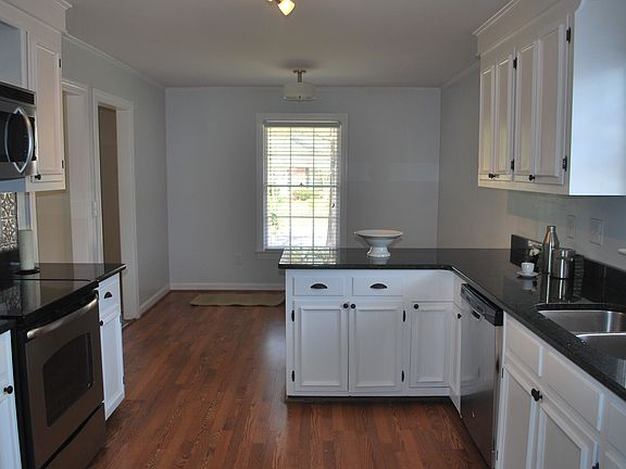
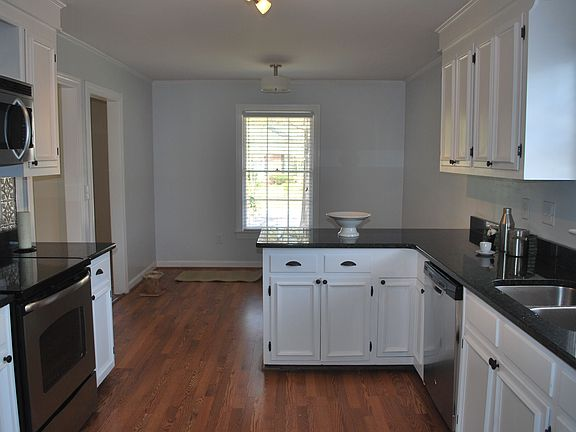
+ plant pot (152, 283)
